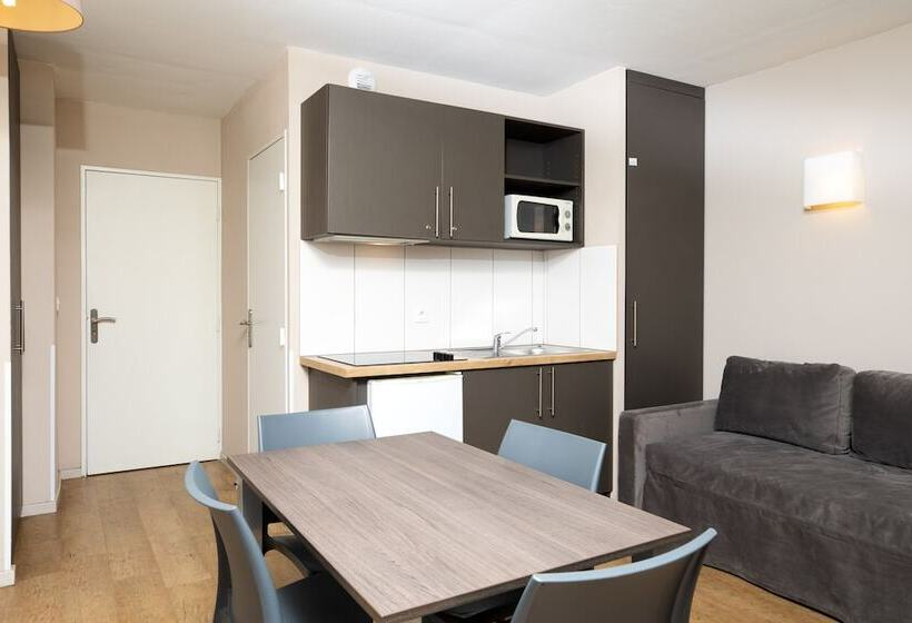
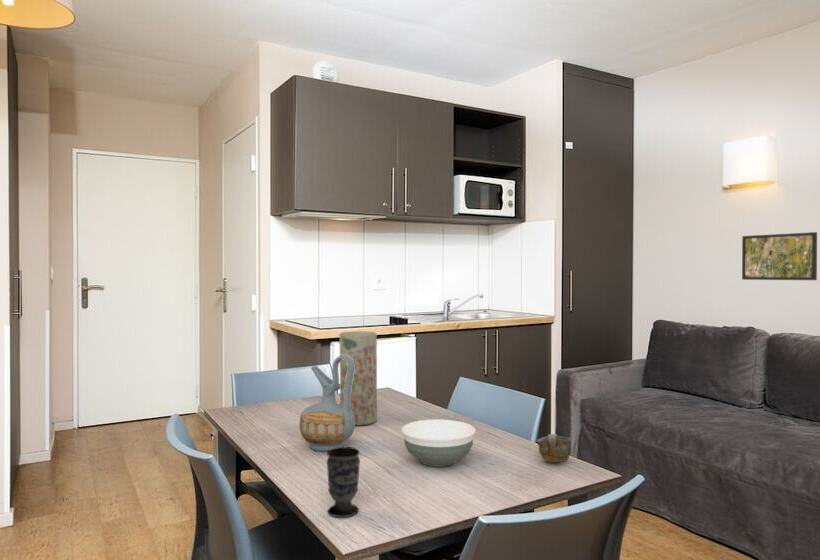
+ bowl (438, 444)
+ cup (552, 446)
+ cup (343, 481)
+ vase (358, 376)
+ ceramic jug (327, 400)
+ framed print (777, 257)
